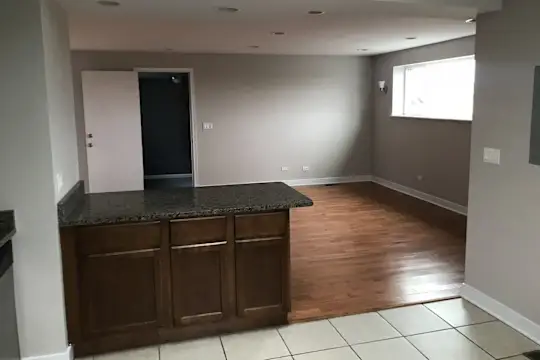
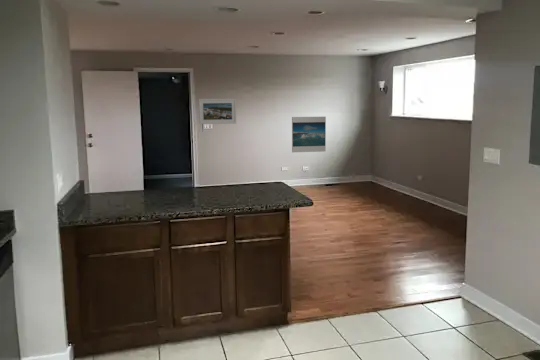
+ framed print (308, 134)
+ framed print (217, 111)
